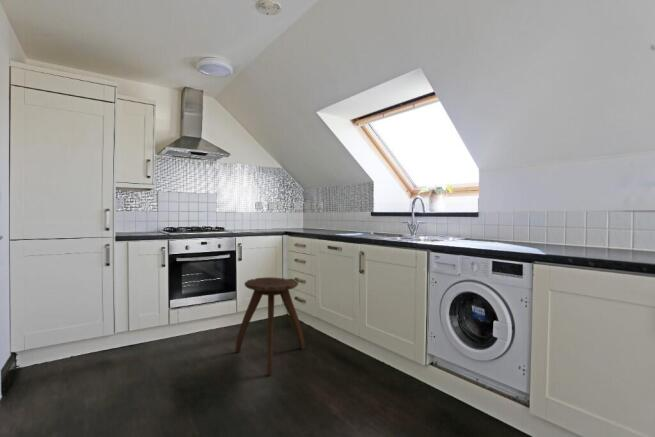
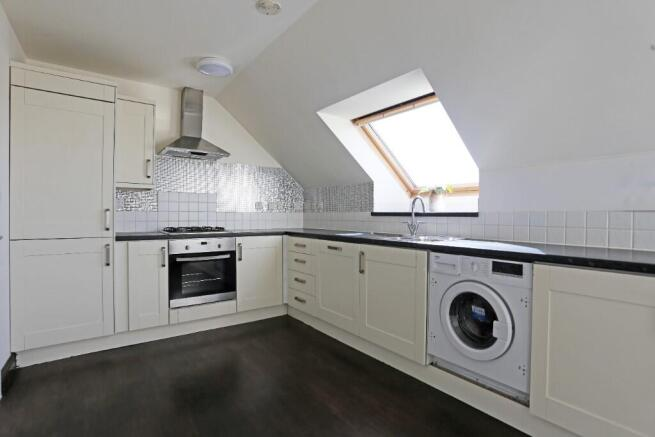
- stool (268, 321)
